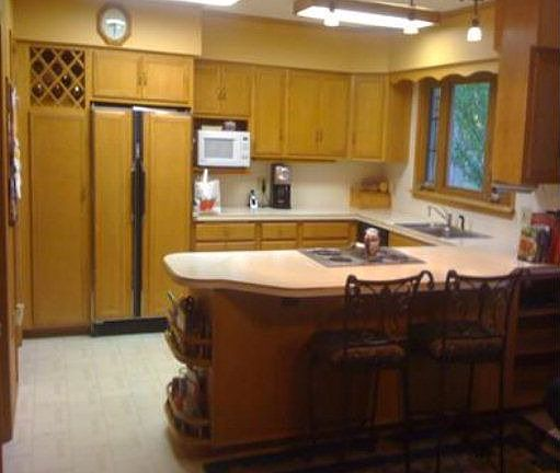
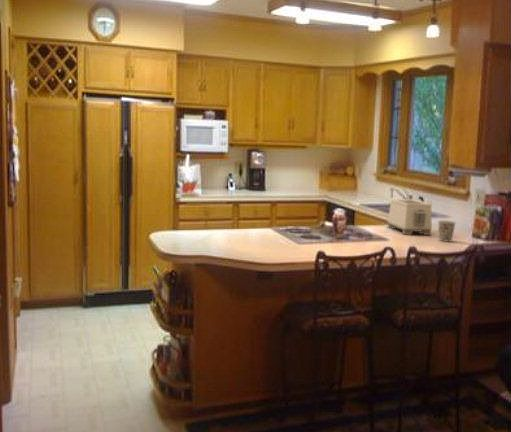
+ toaster (410, 216)
+ cup (446, 231)
